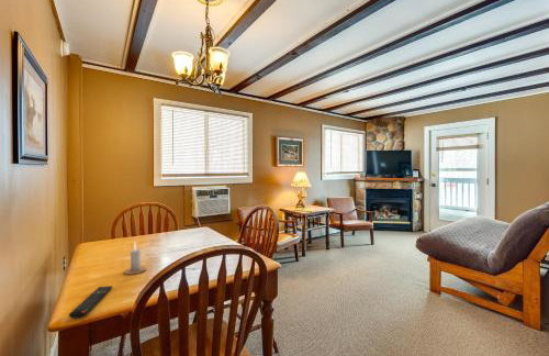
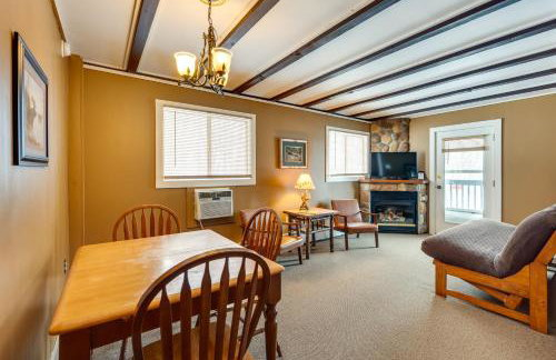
- candle (135, 255)
- remote control (92, 300)
